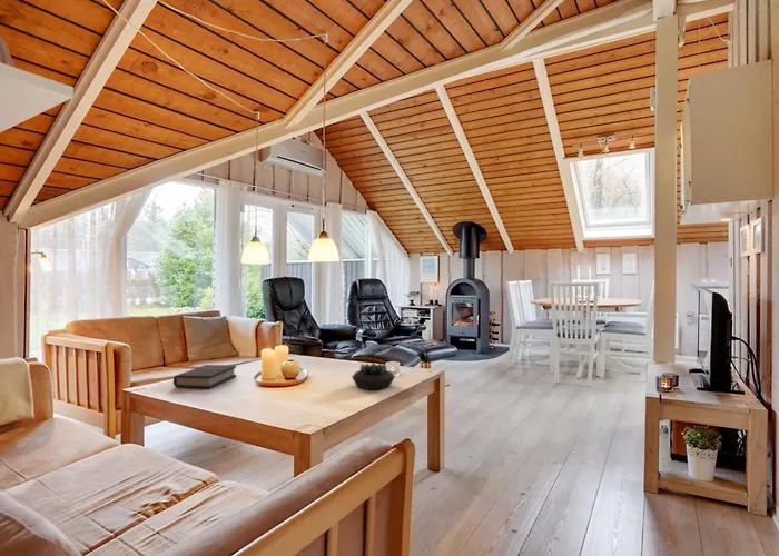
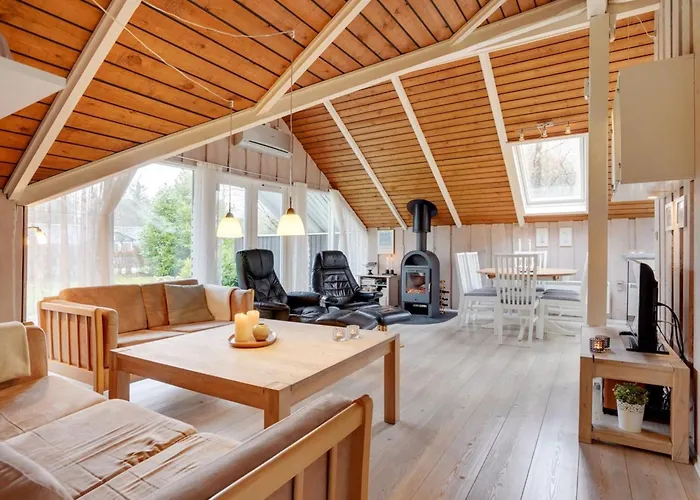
- succulent plant (373, 375)
- book (206, 375)
